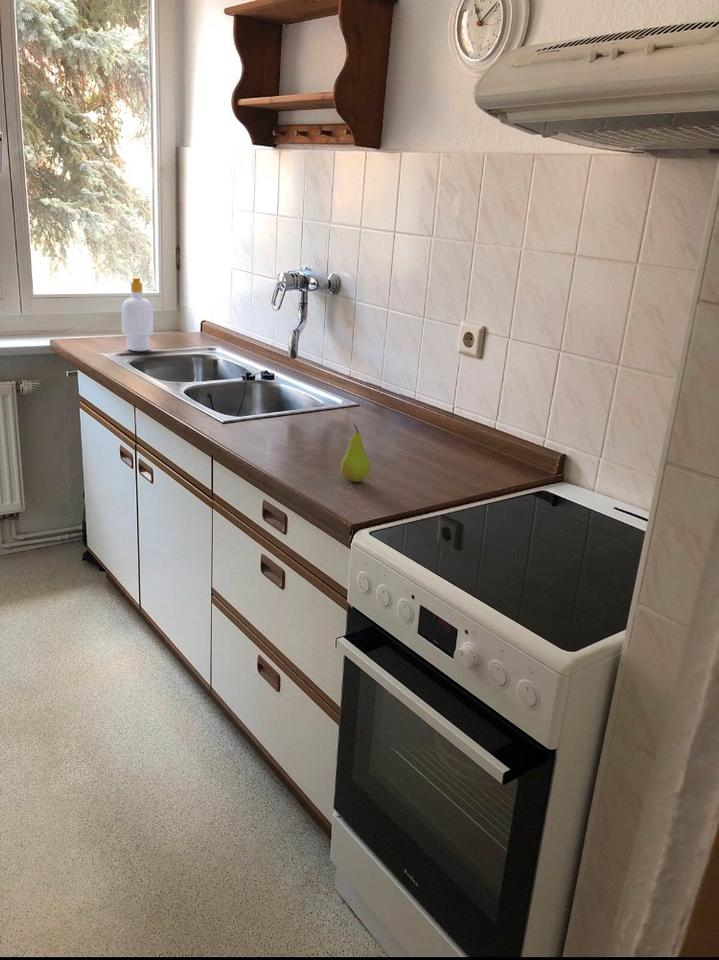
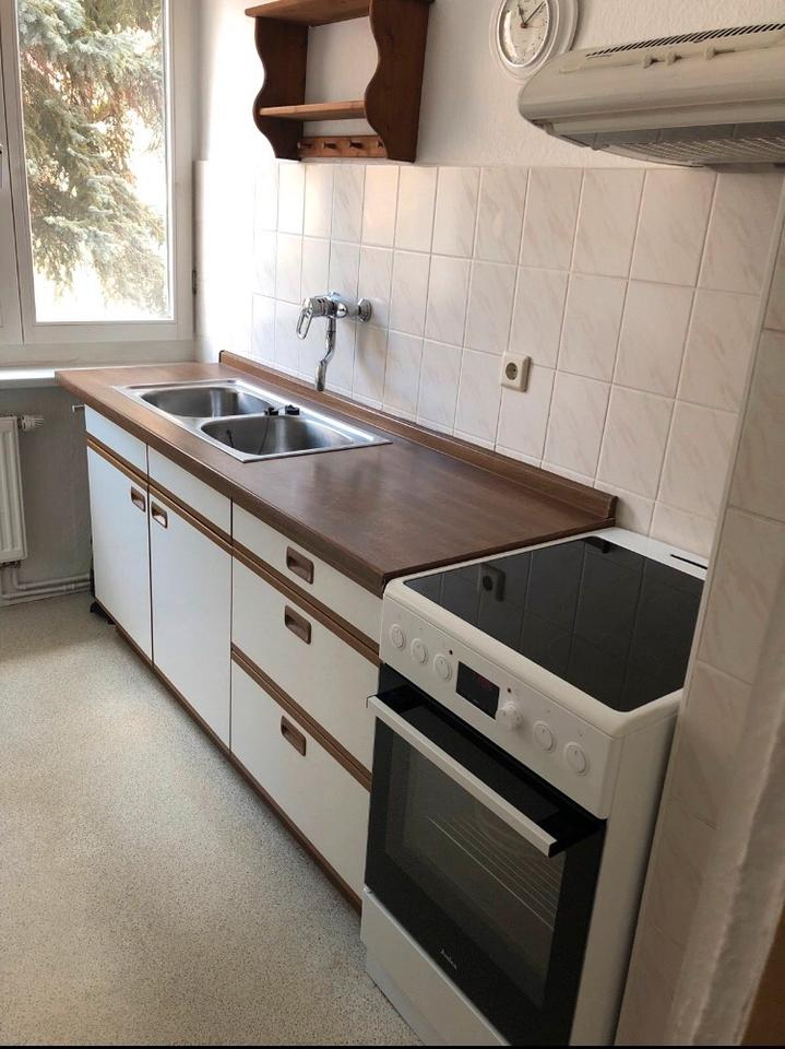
- fruit (356, 452)
- soap bottle (137, 314)
